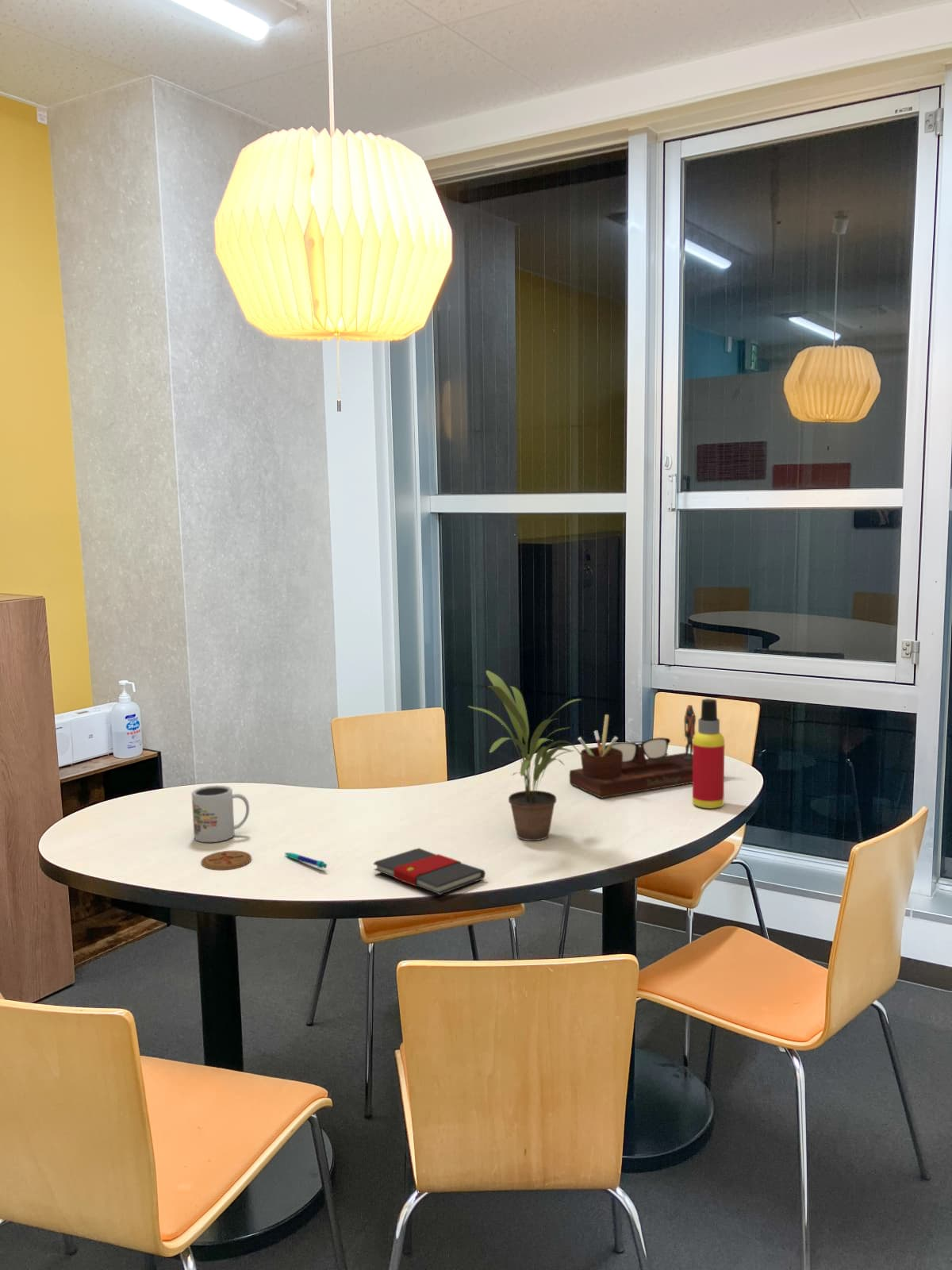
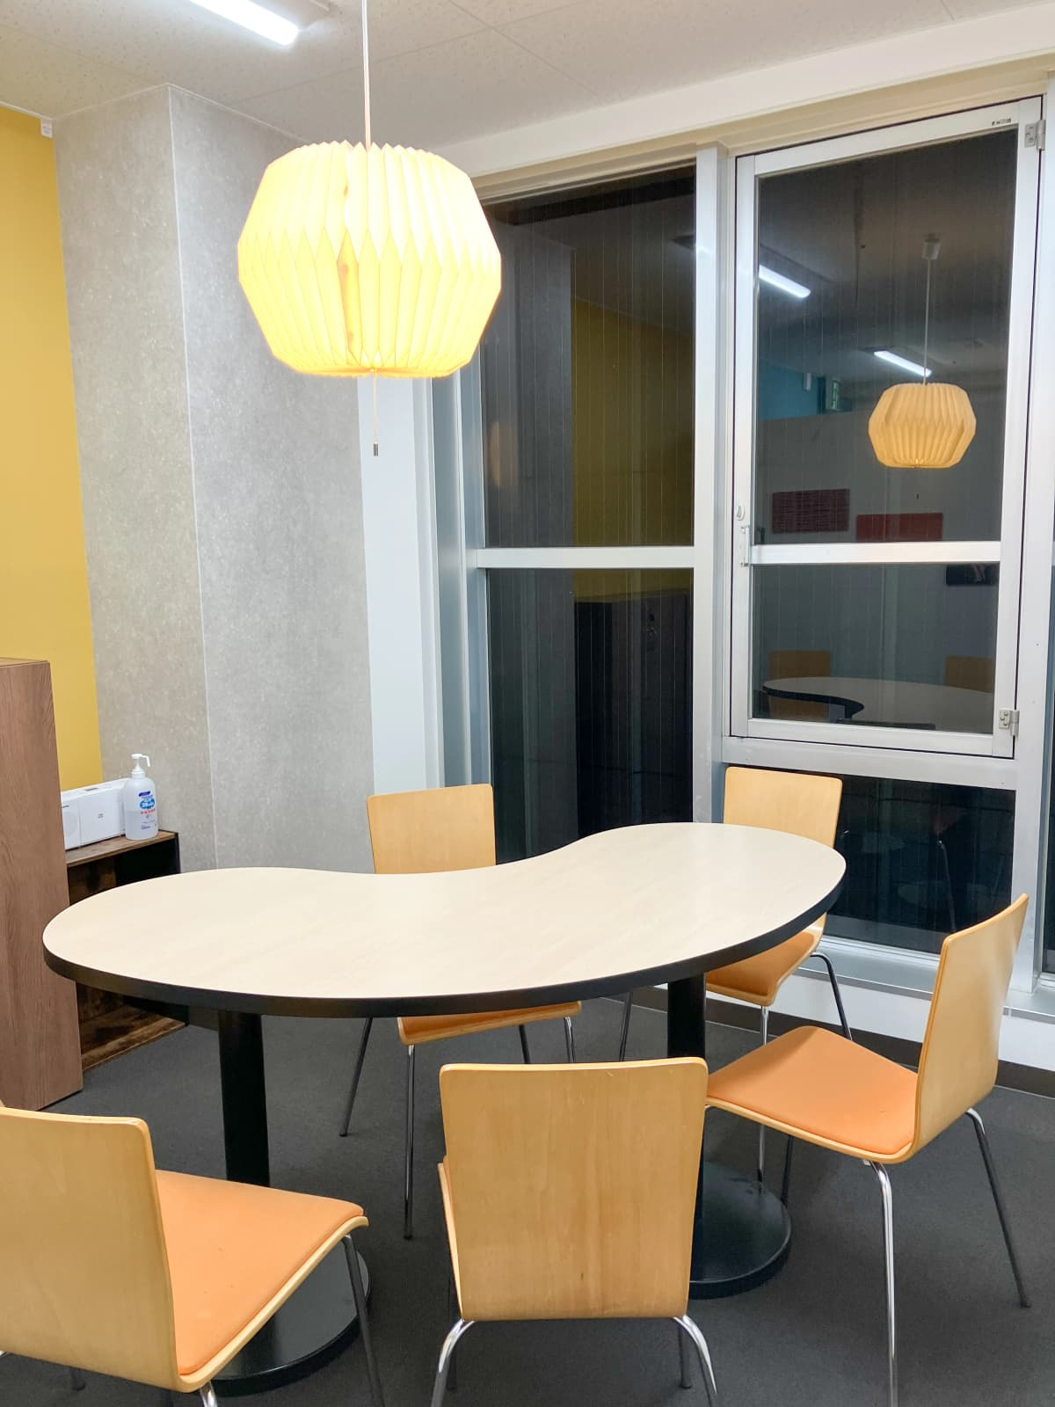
- coaster (226, 860)
- desk organizer (640, 746)
- potted plant (524, 755)
- mug (221, 812)
- spray bottle (708, 752)
- book (428, 868)
- pen (305, 858)
